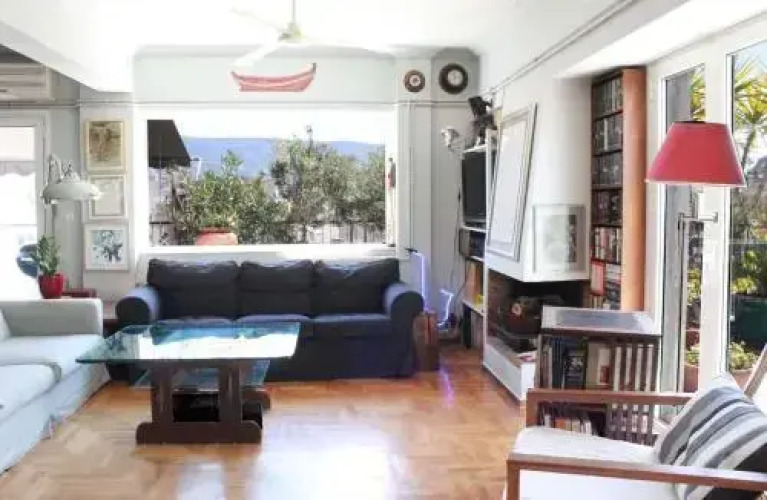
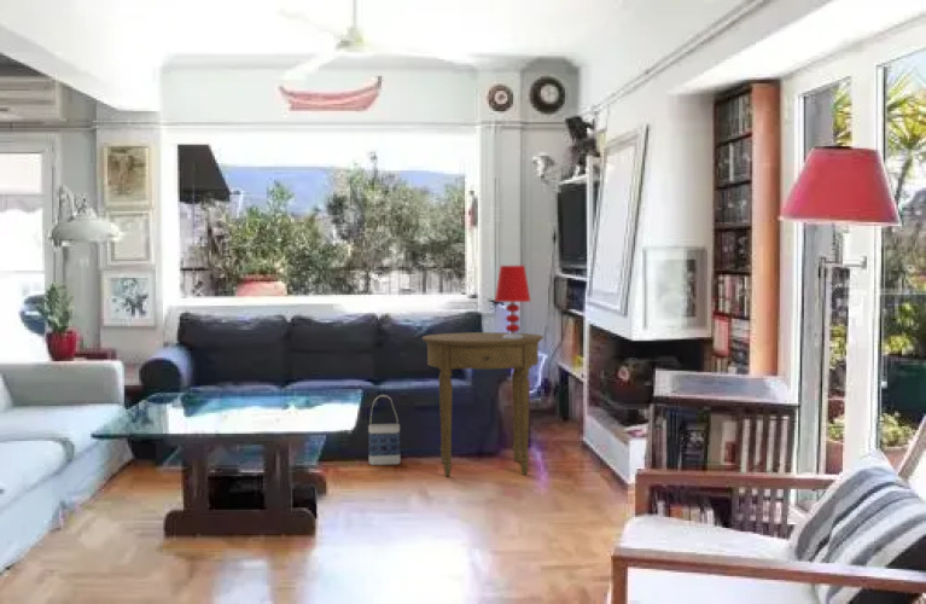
+ table lamp (512, 301)
+ side table (512, 401)
+ bag (384, 429)
